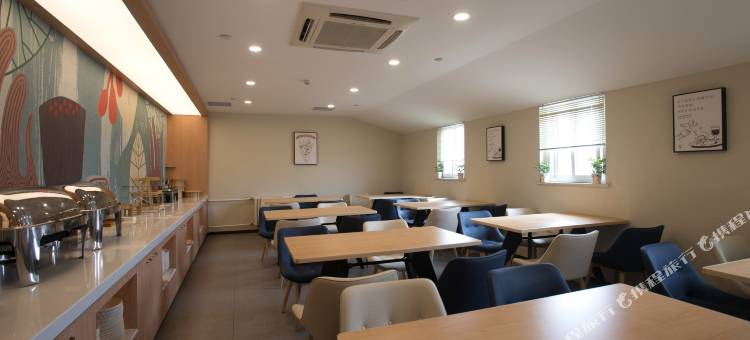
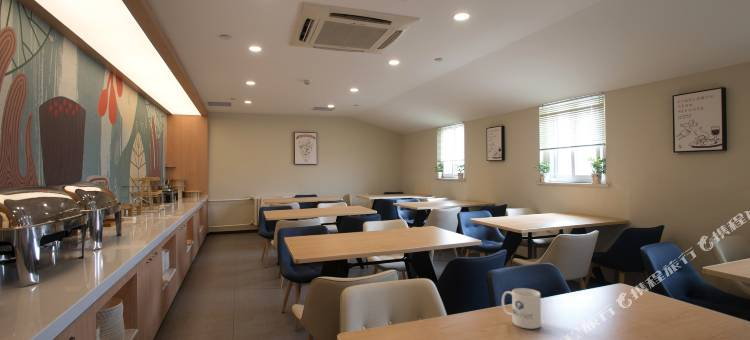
+ mug (522, 306)
